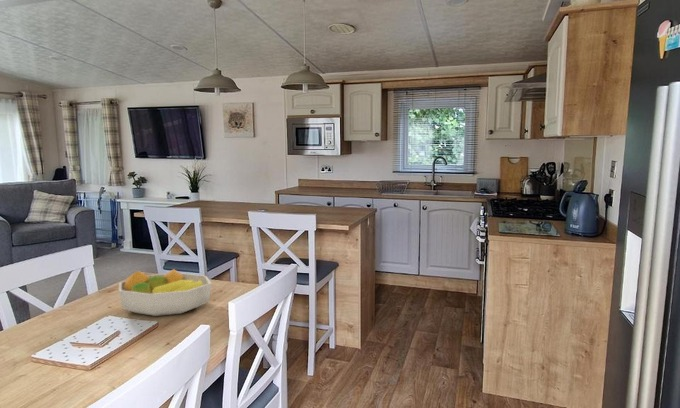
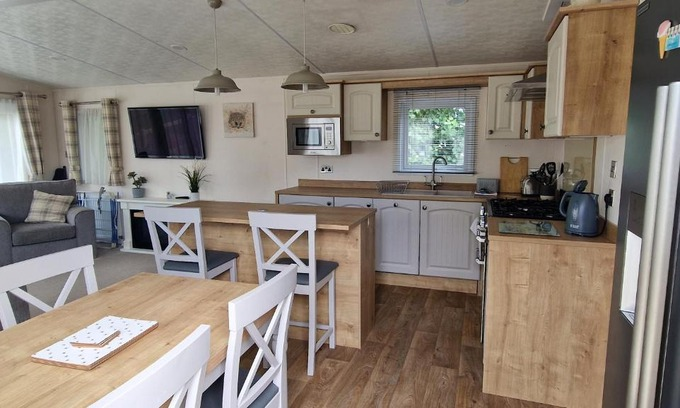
- fruit bowl (165, 289)
